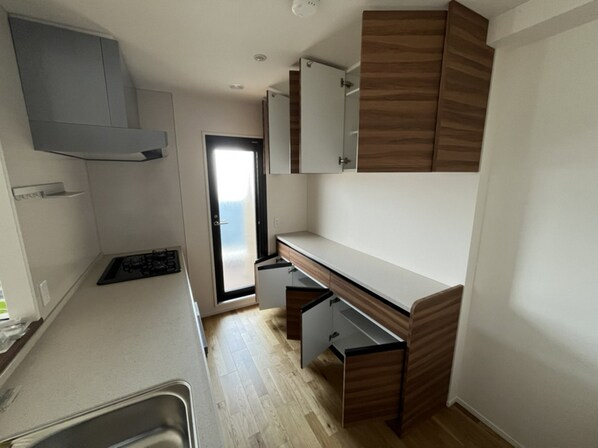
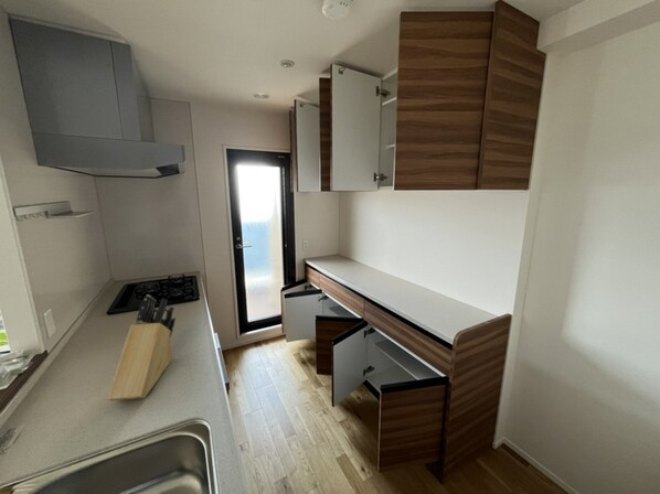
+ knife block (146, 339)
